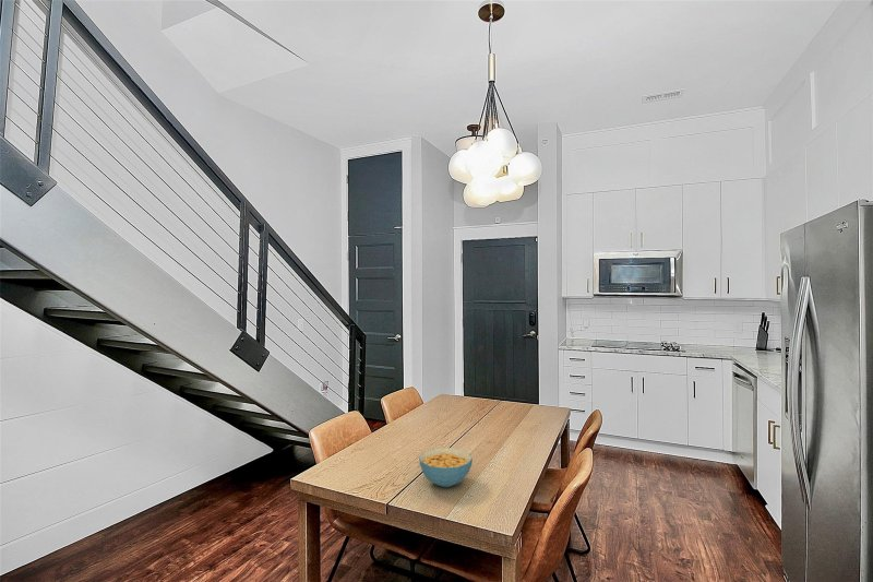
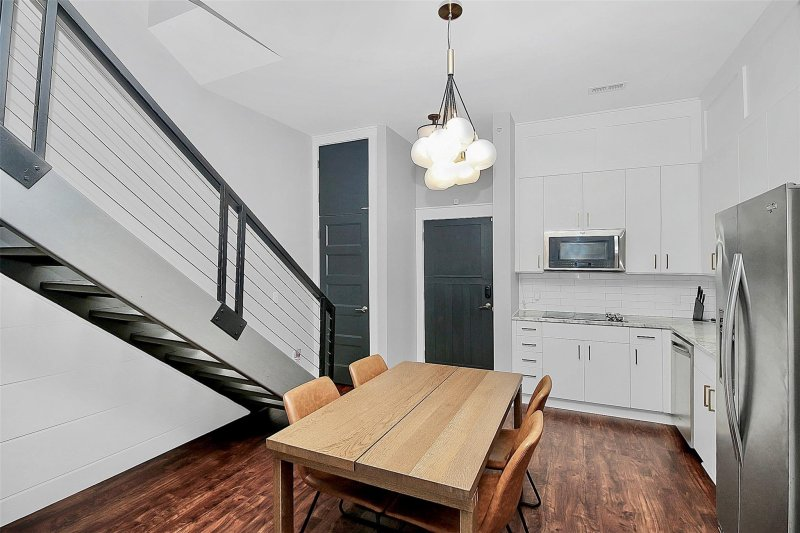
- cereal bowl (445, 470)
